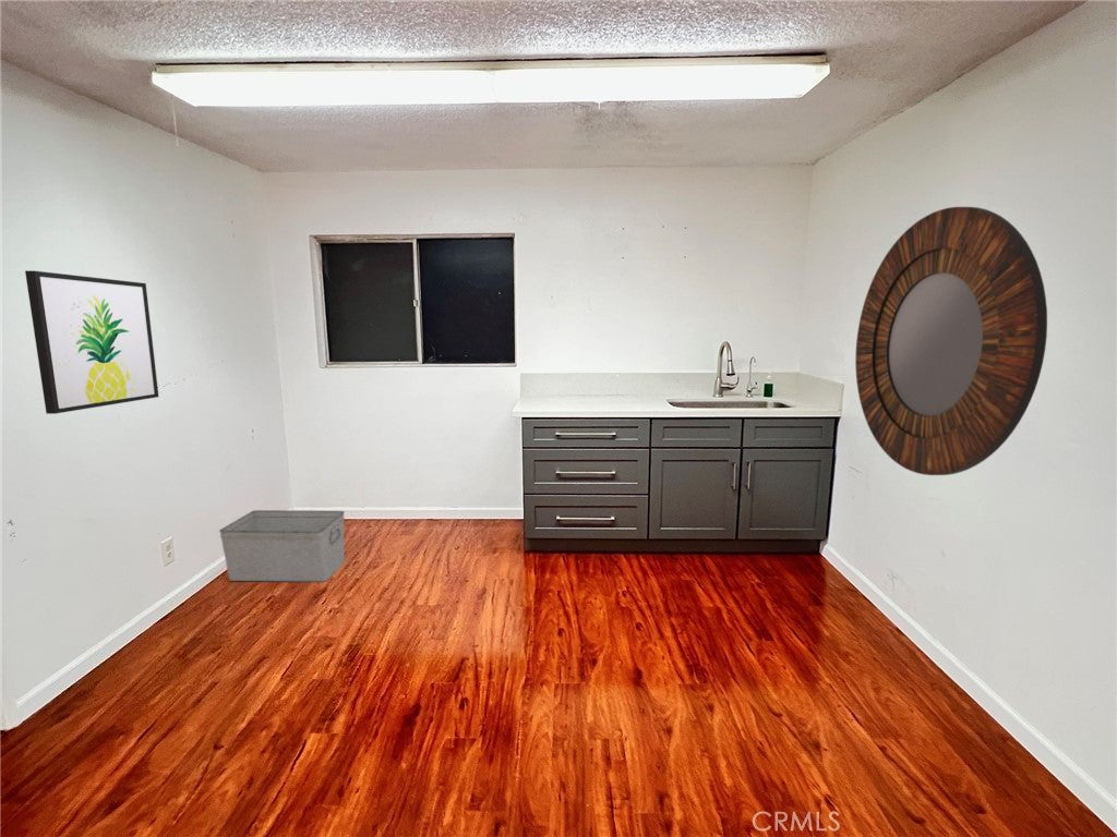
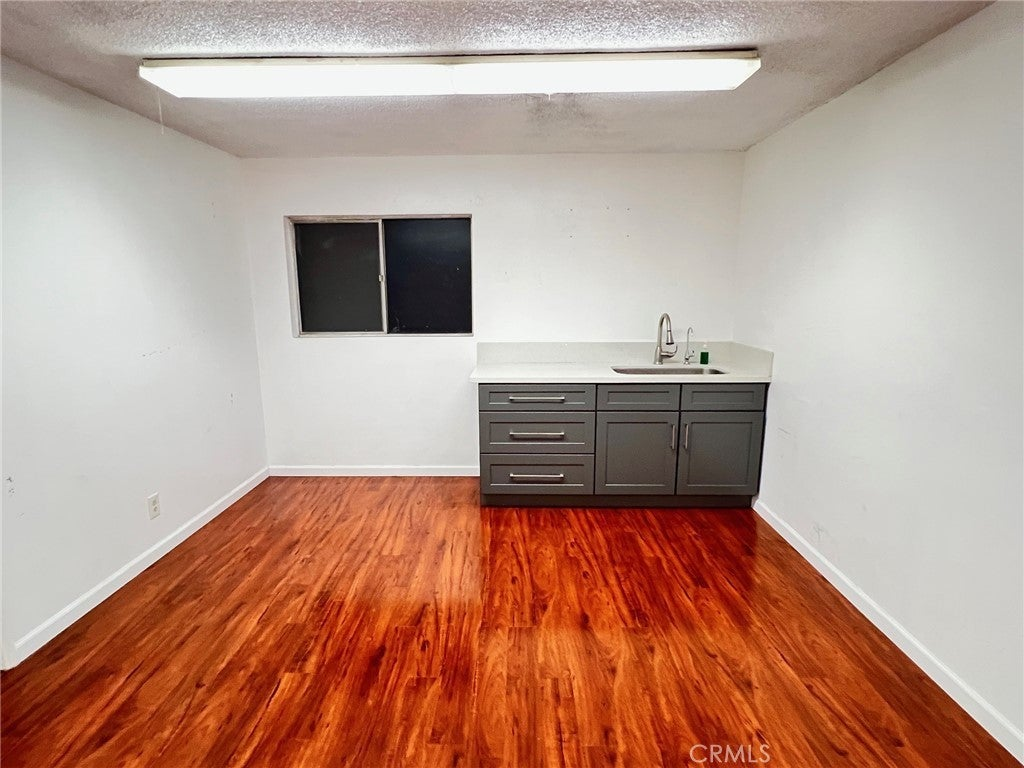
- home mirror (928, 344)
- storage bin (287, 545)
- wall art (100, 342)
